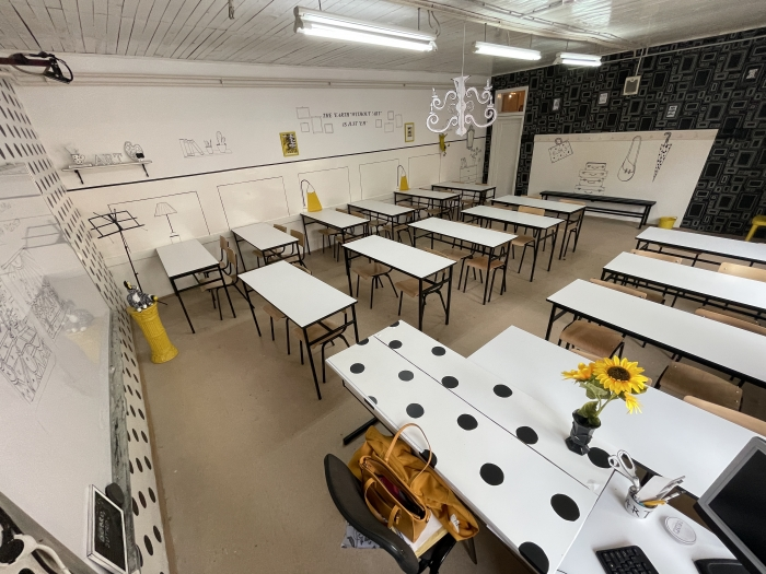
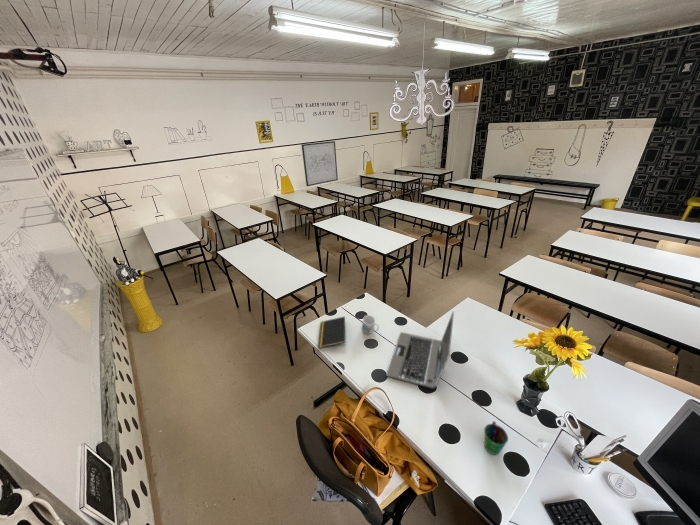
+ laptop (420, 342)
+ mug (370, 324)
+ notepad (332, 331)
+ wall art (320, 163)
+ cup (493, 437)
